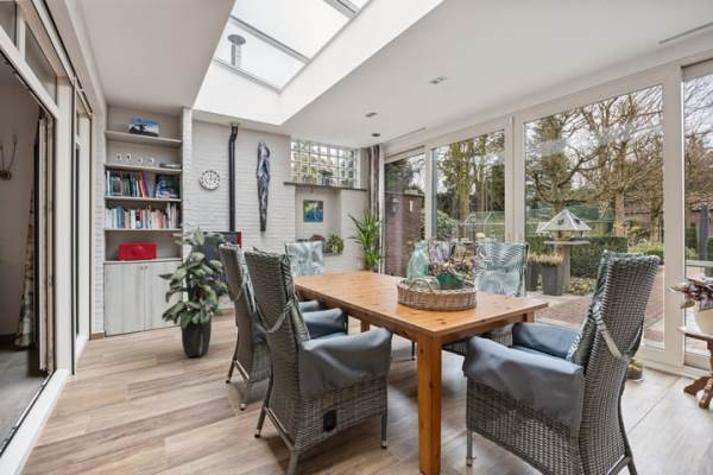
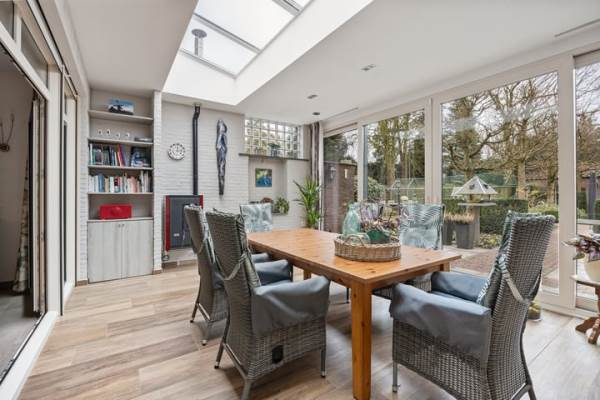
- indoor plant (194, 287)
